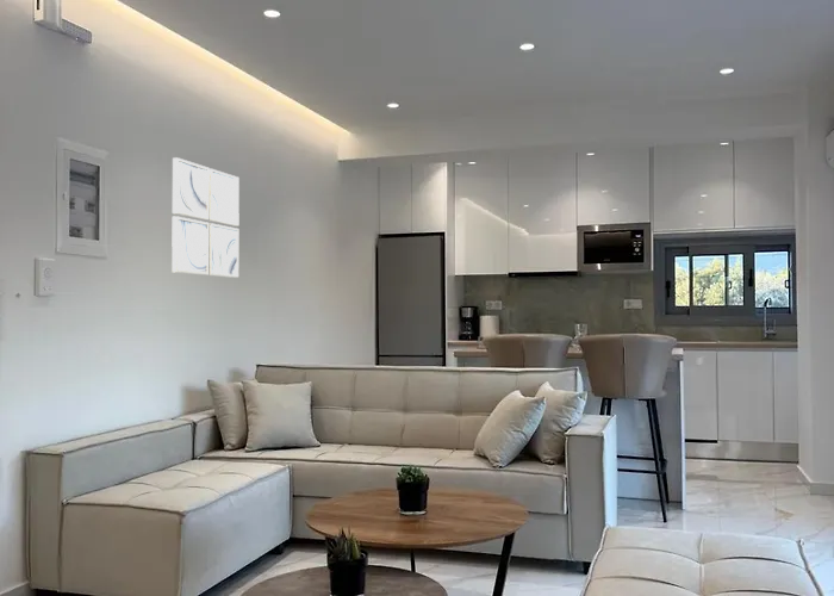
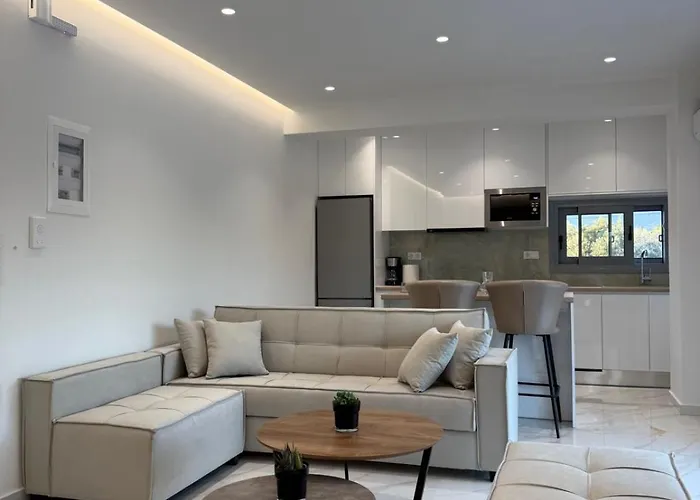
- wall art (207, 219)
